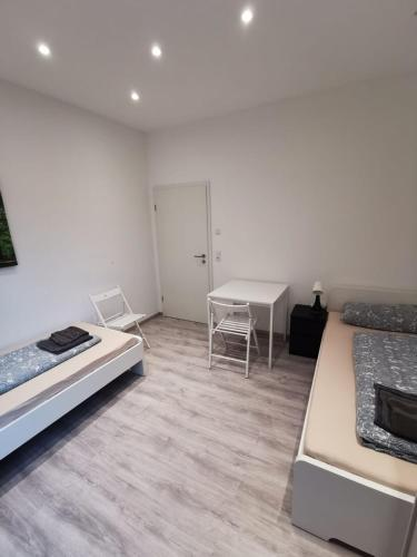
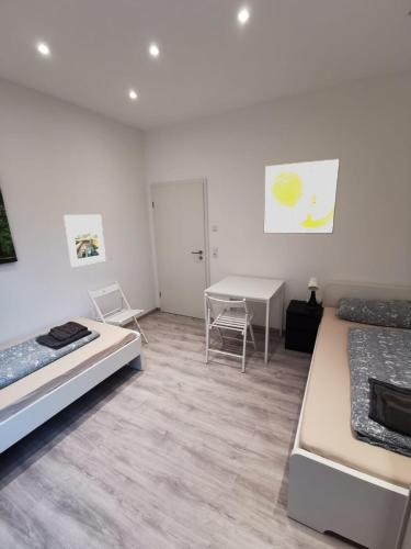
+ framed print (298, 199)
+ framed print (87, 239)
